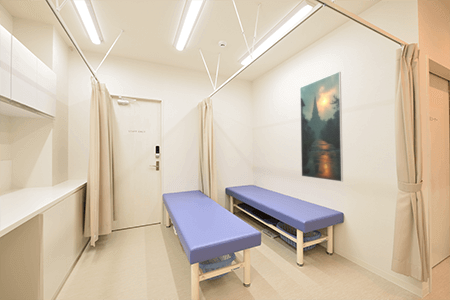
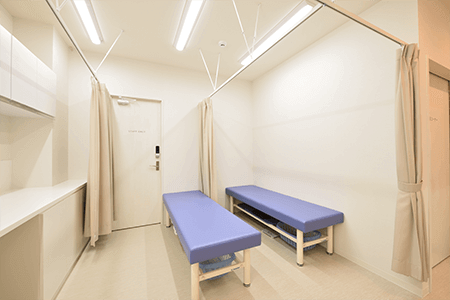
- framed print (319, 129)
